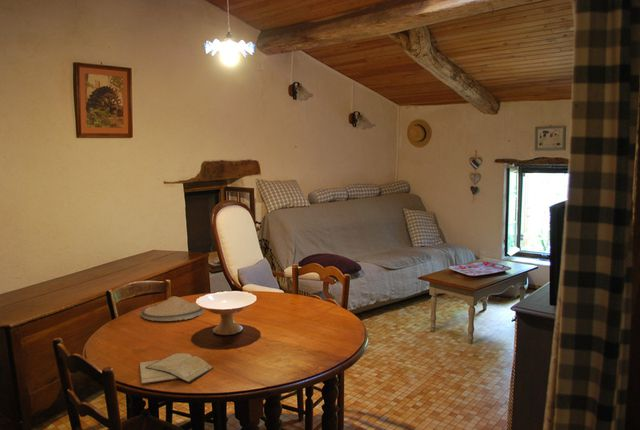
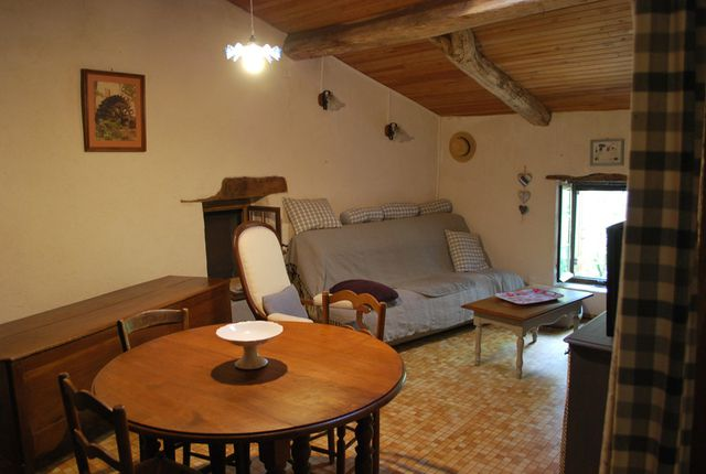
- diary (174, 365)
- plate (174, 304)
